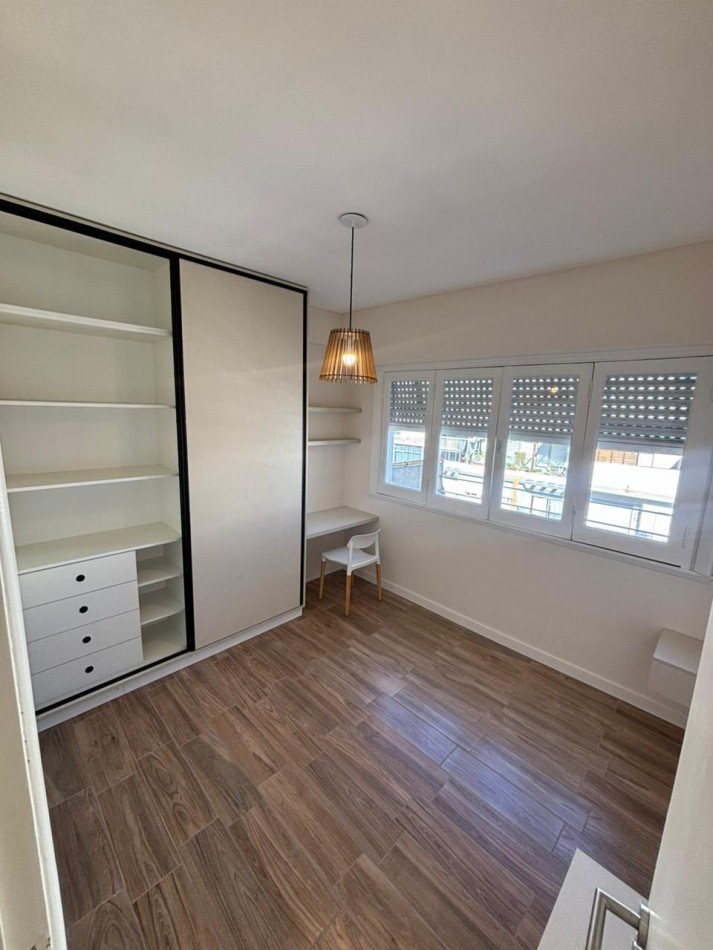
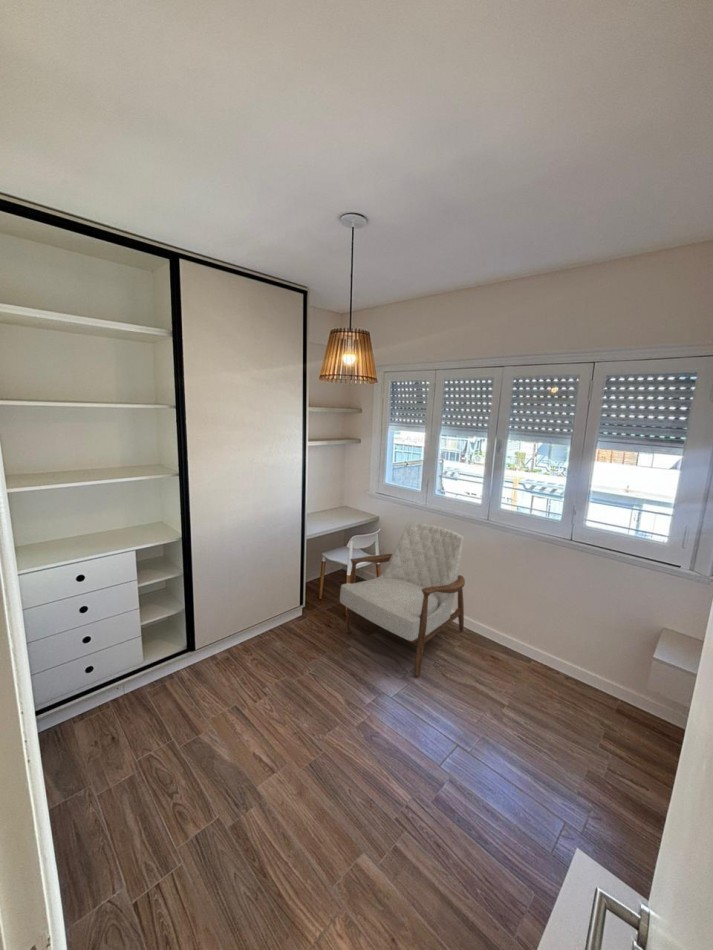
+ armchair (408, 587)
